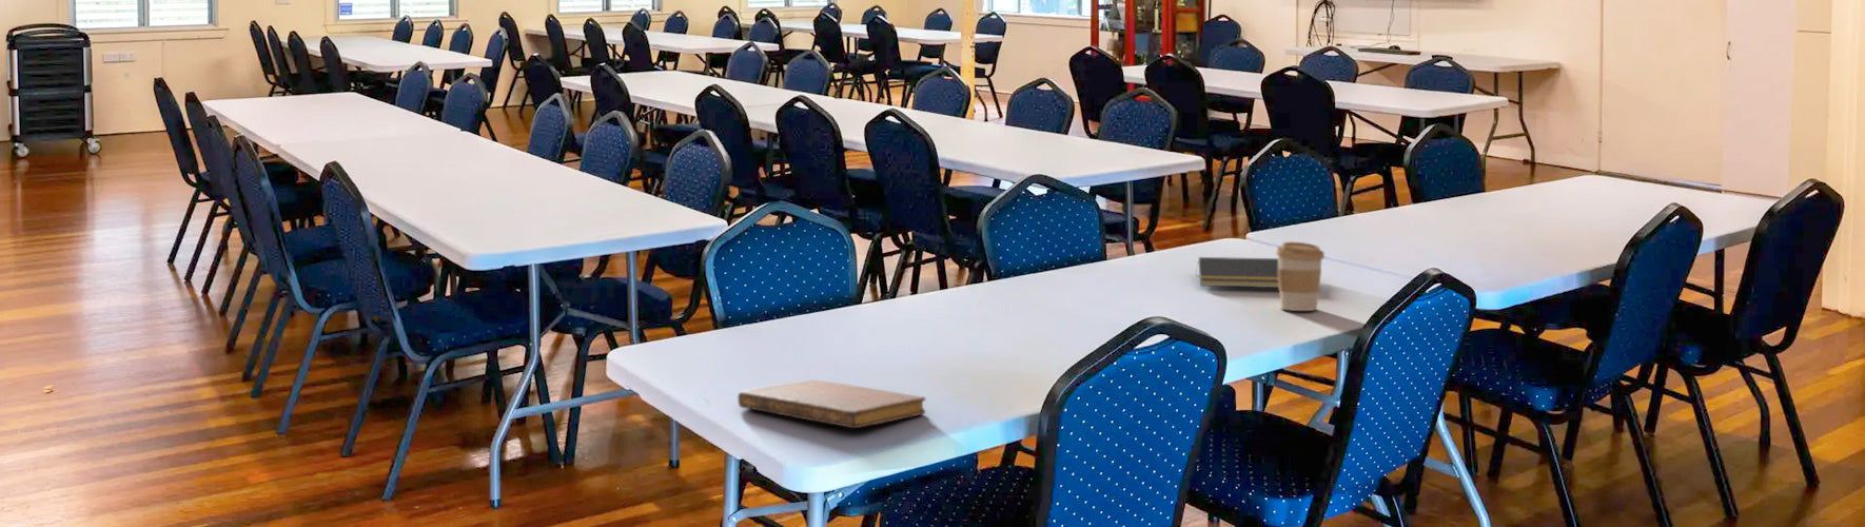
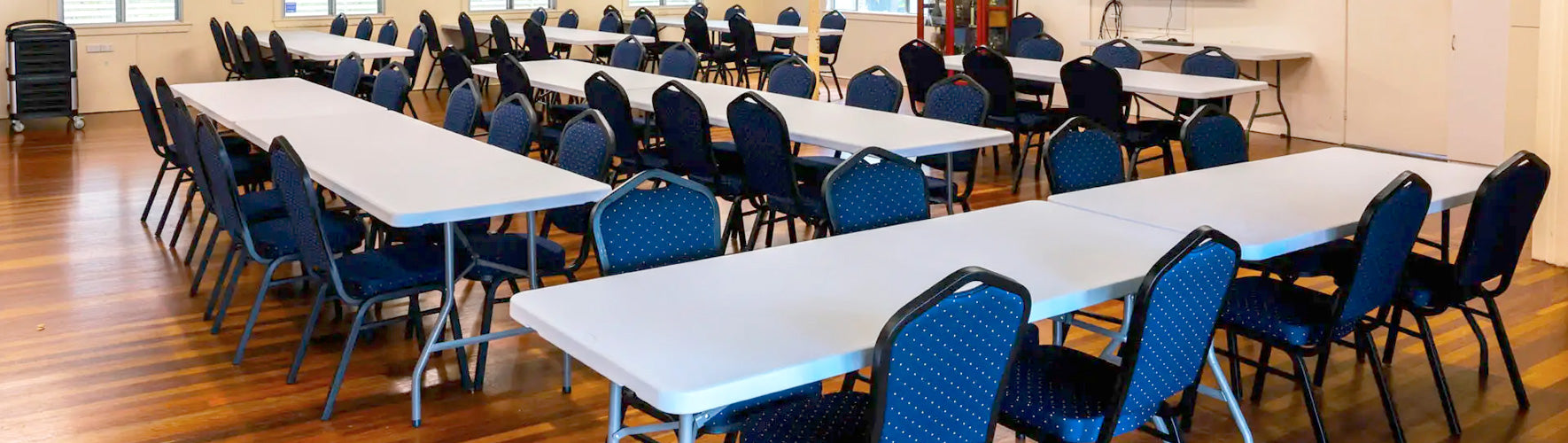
- coffee cup (1299, 275)
- notepad (1254, 272)
- notebook (831, 402)
